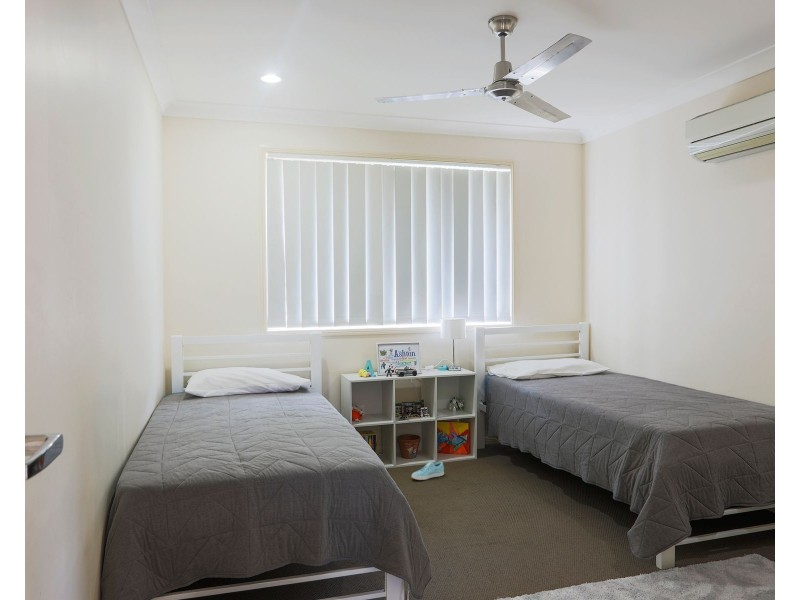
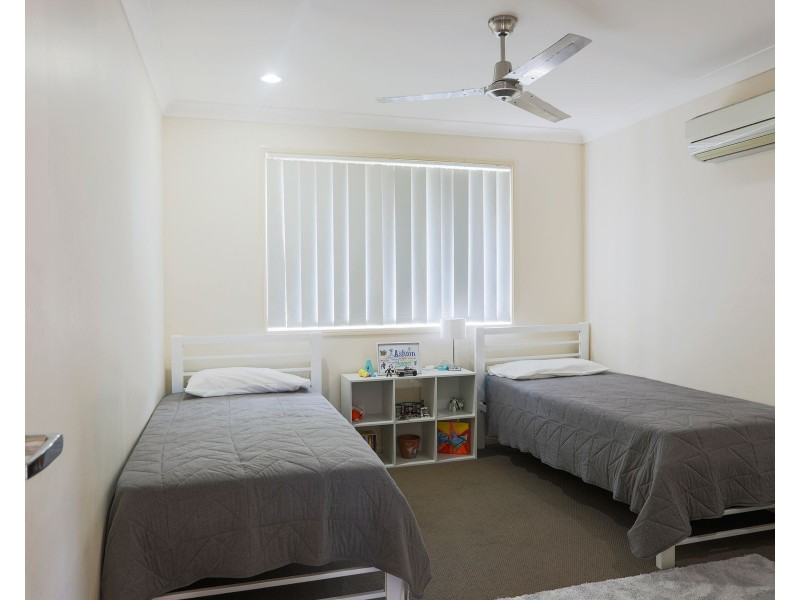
- sneaker (427, 469)
